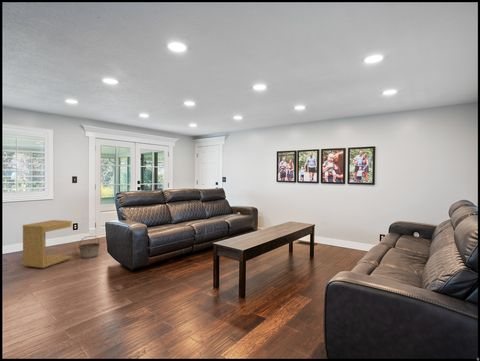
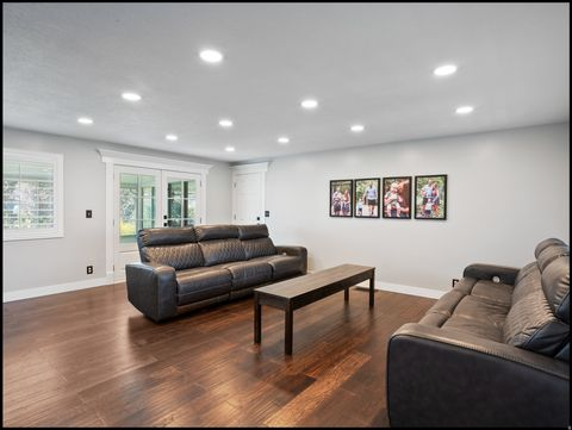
- side table (44, 243)
- basket (89, 246)
